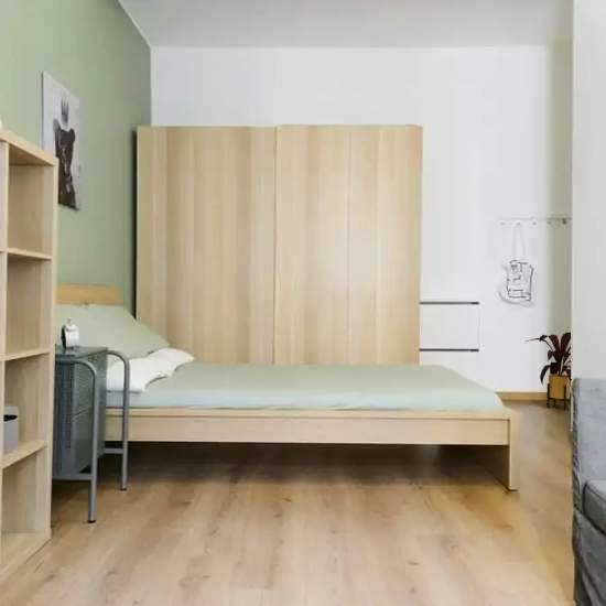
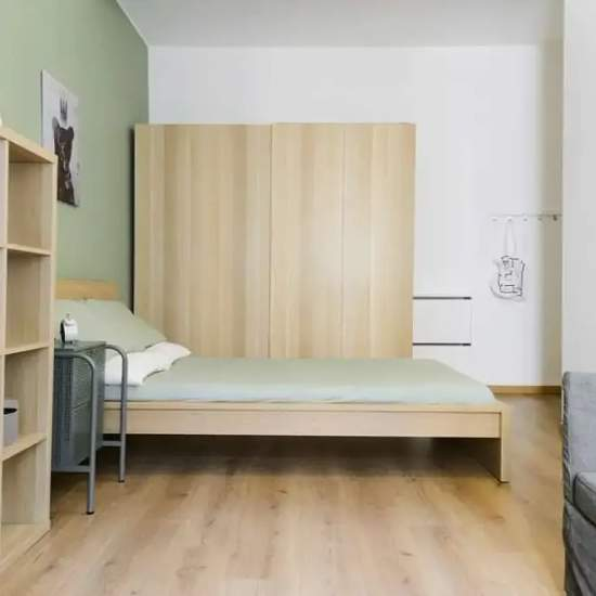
- house plant (558, 369)
